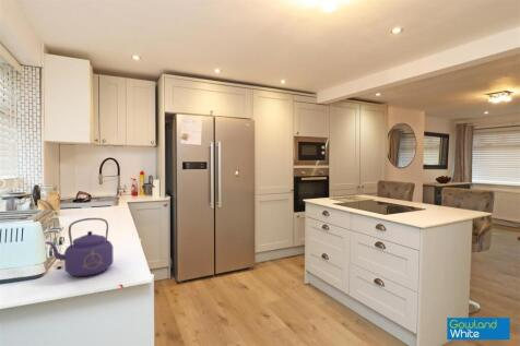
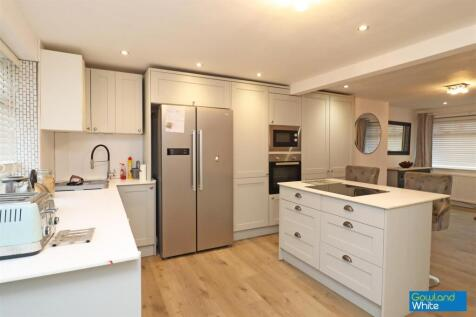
- kettle (81, 244)
